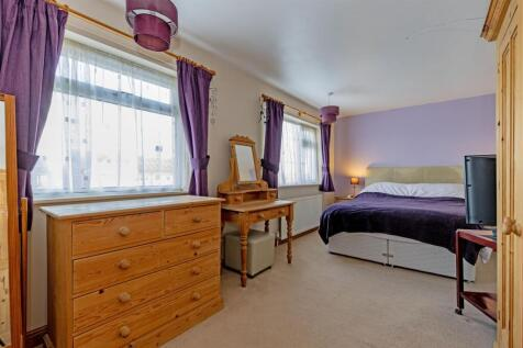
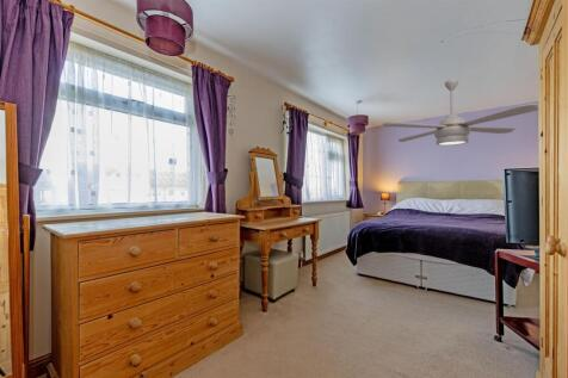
+ ceiling fan (451, 112)
